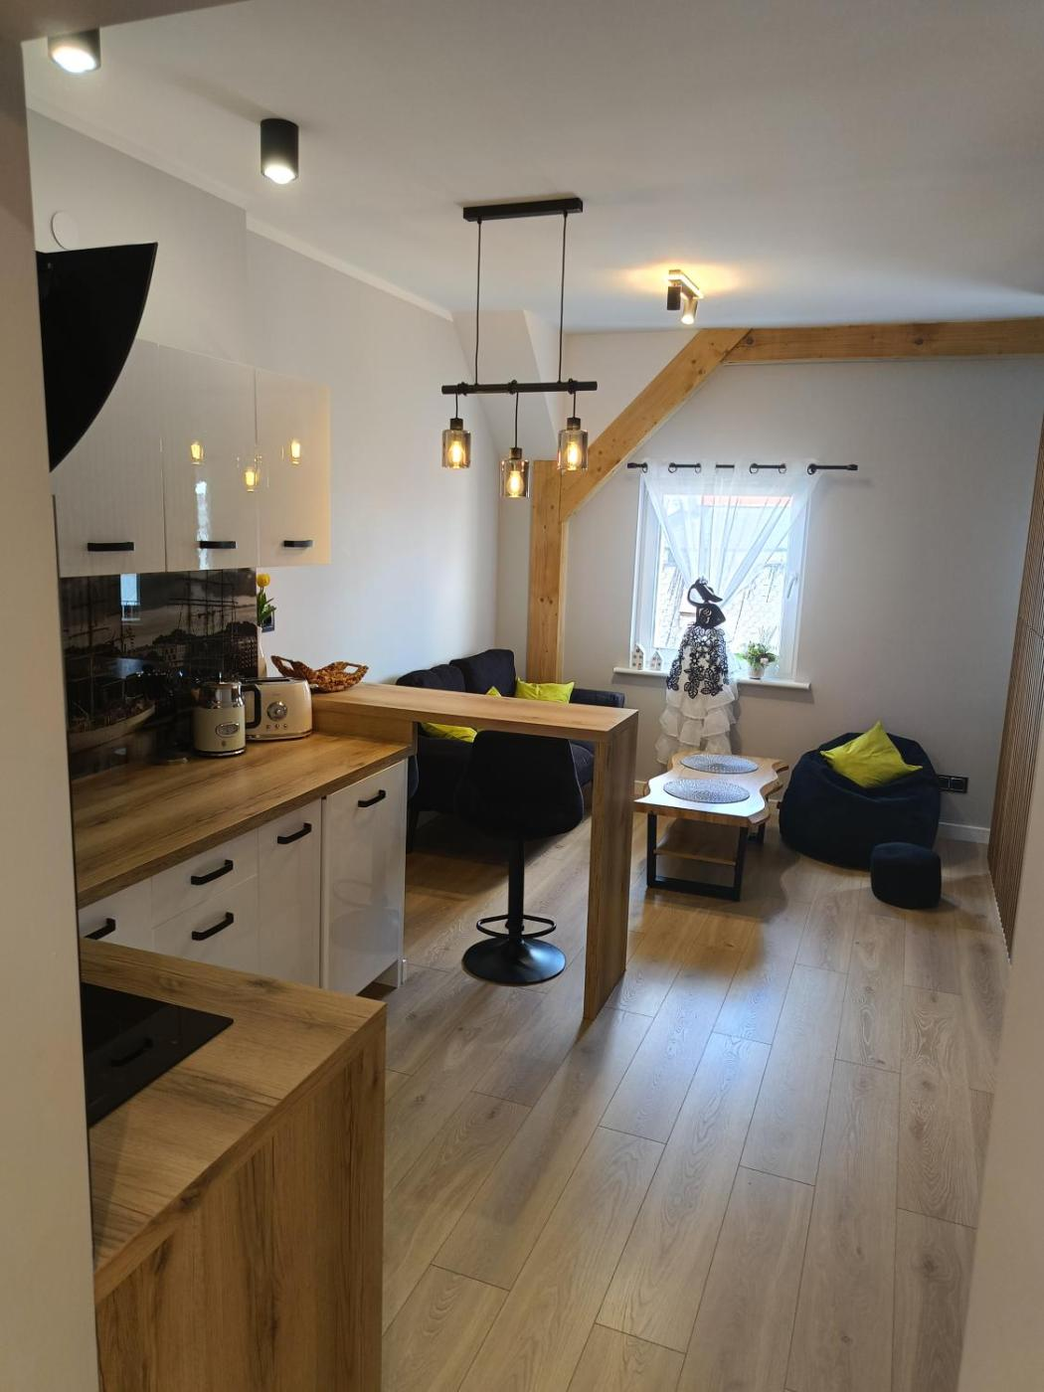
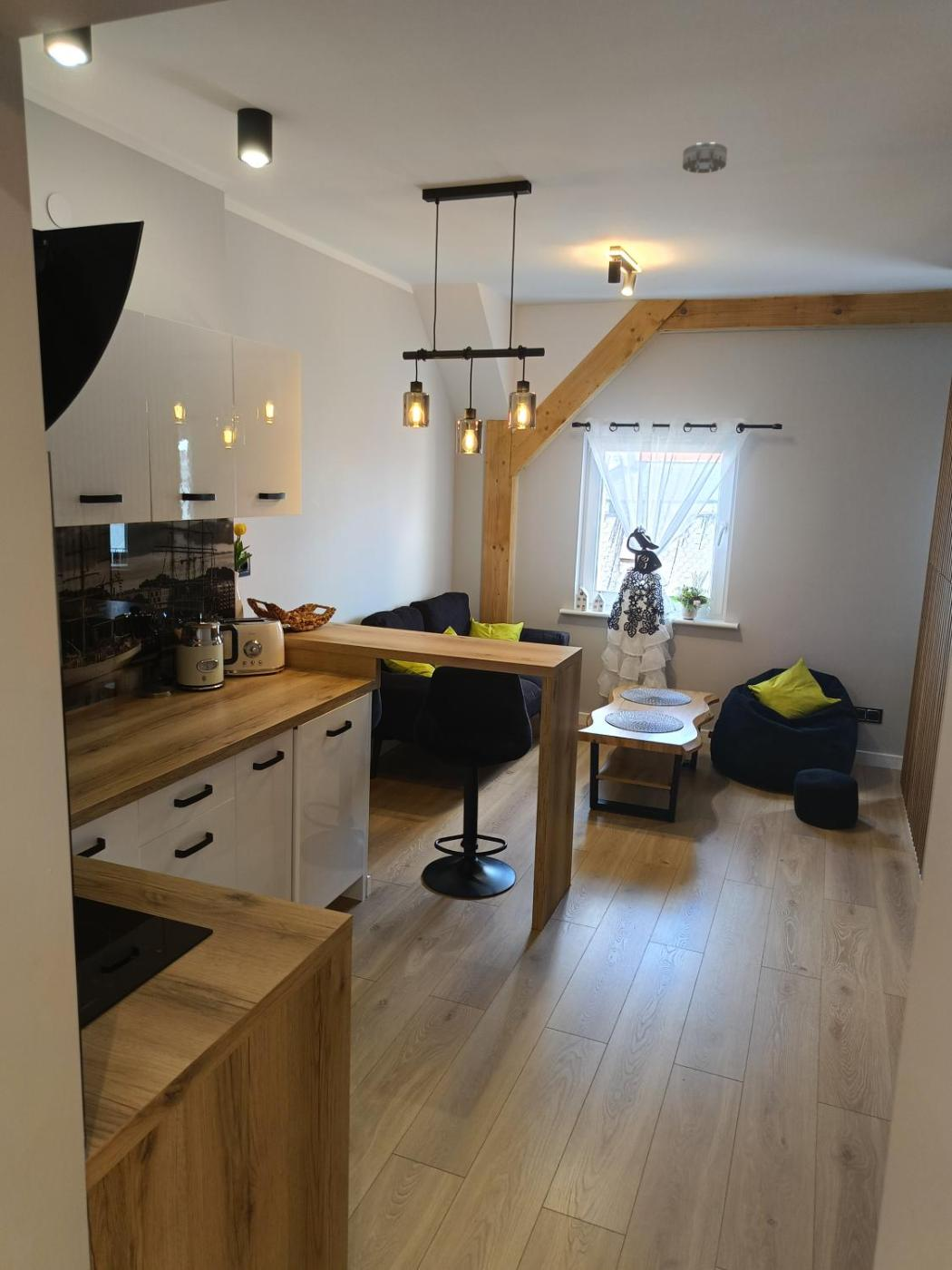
+ smoke detector (704, 157)
